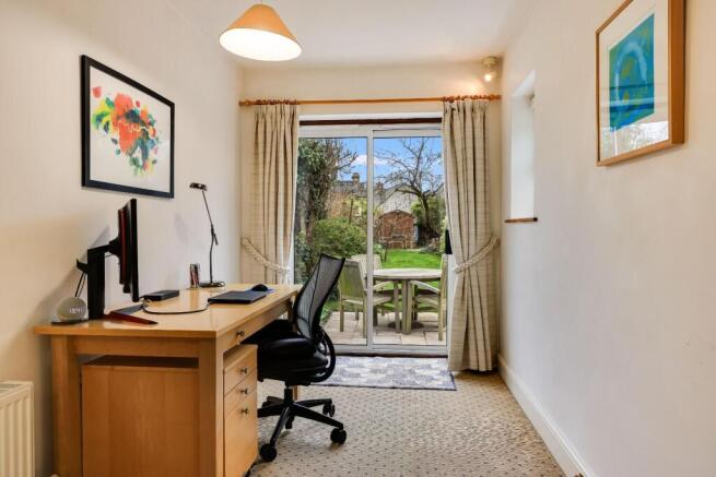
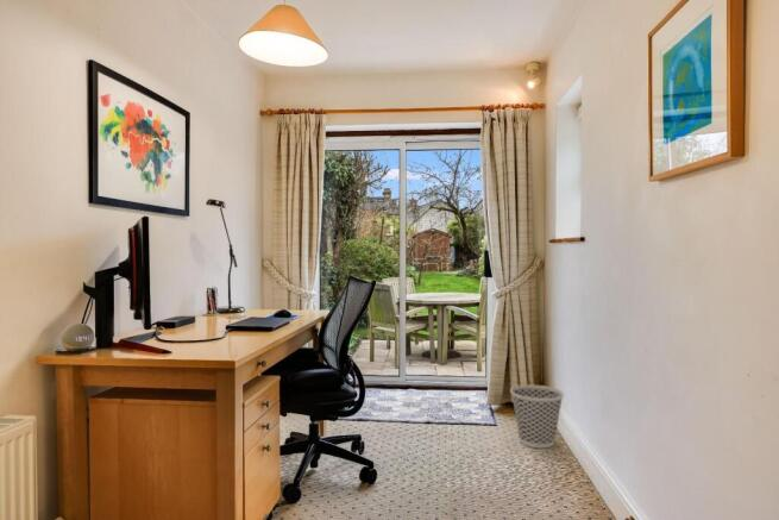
+ wastebasket (536, 416)
